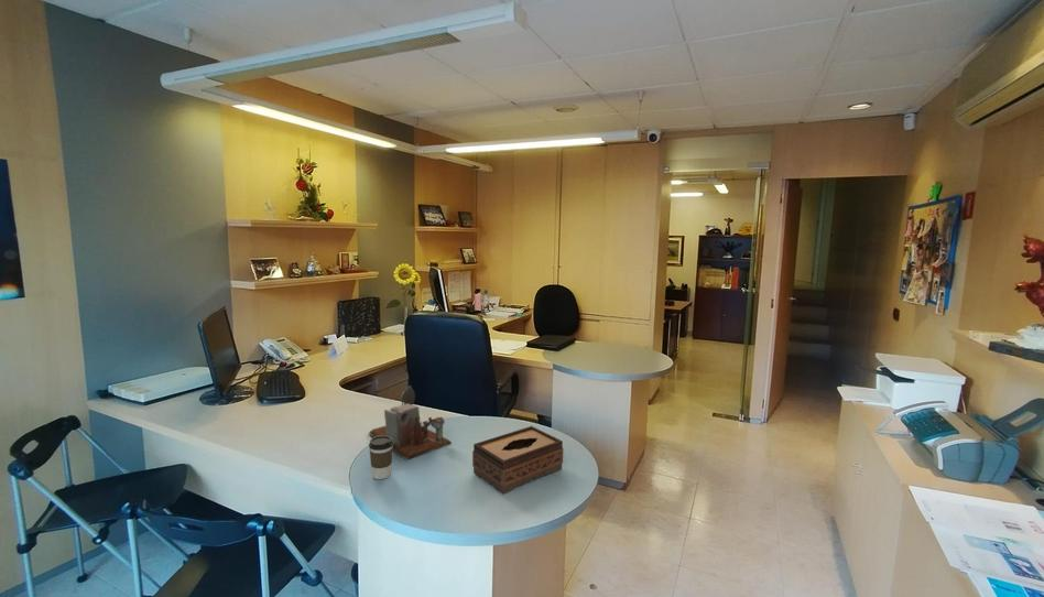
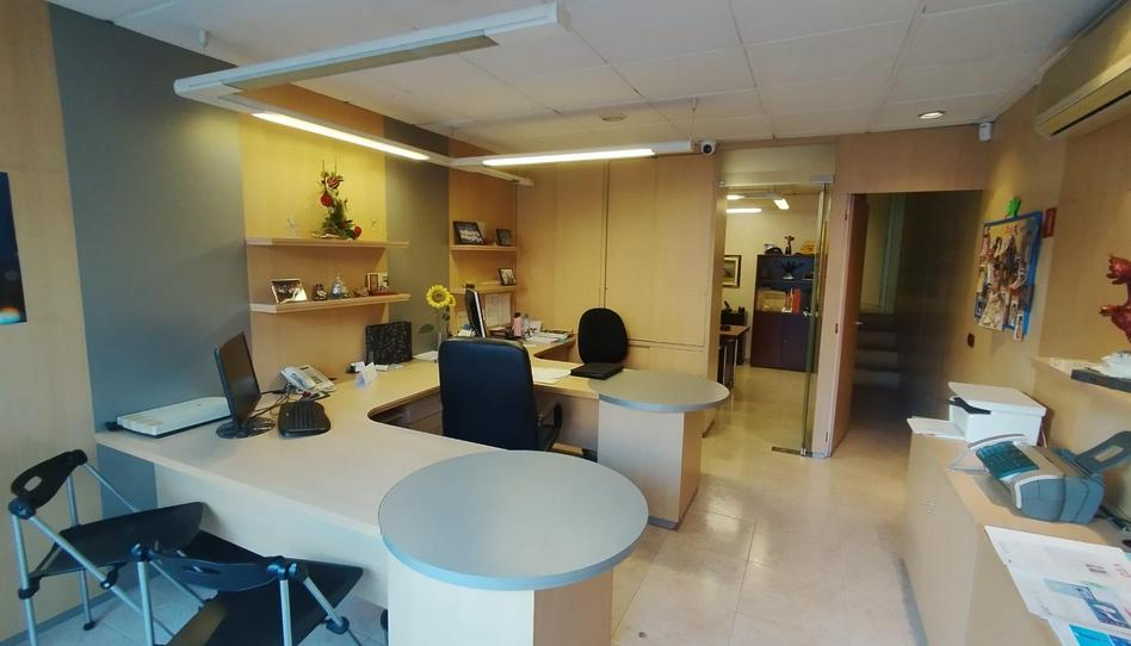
- desk organizer (409, 414)
- tissue box (518, 456)
- coffee cup (381, 457)
